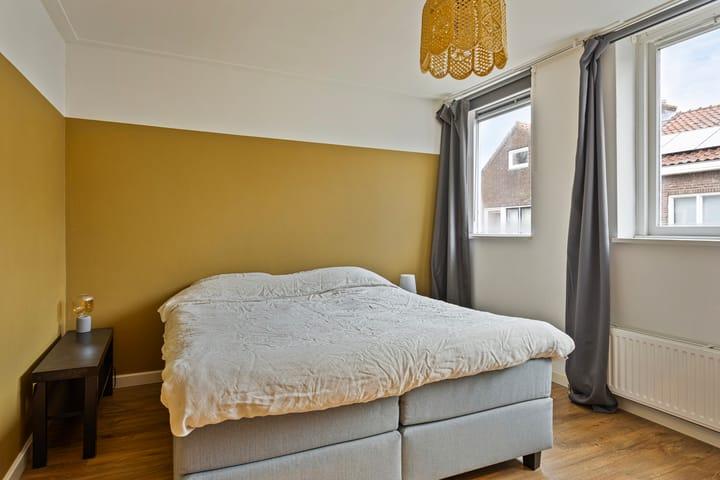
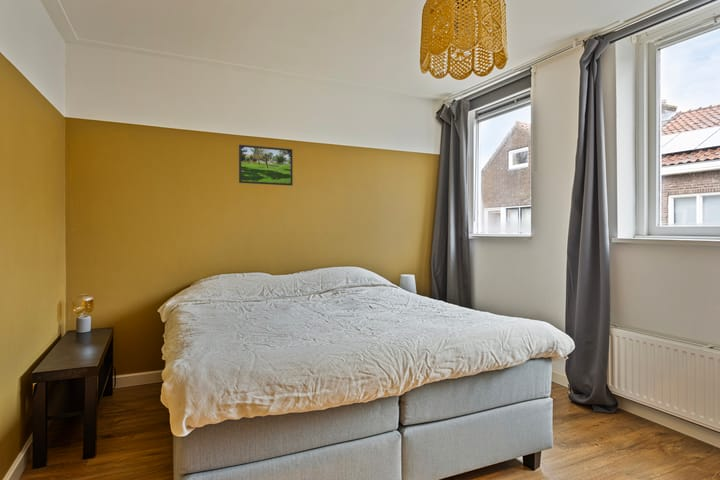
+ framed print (266, 165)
